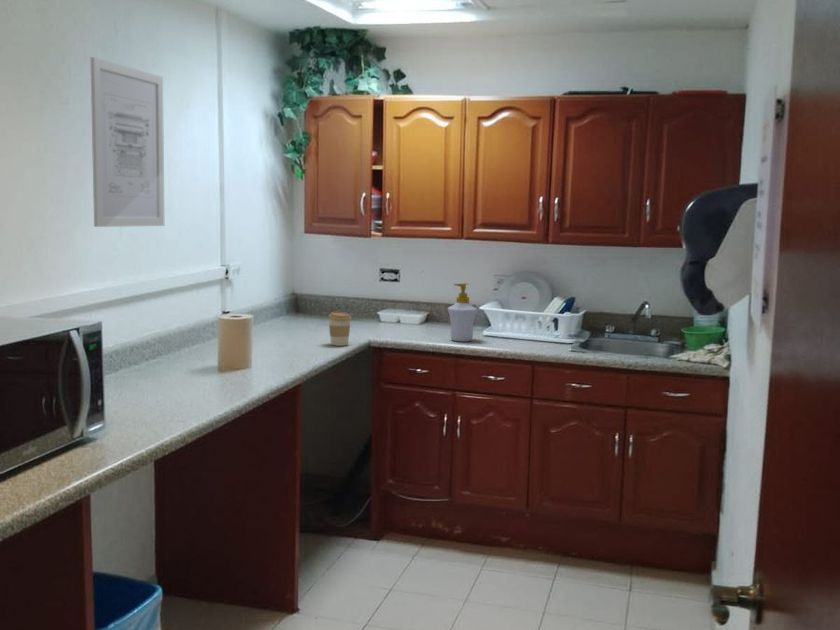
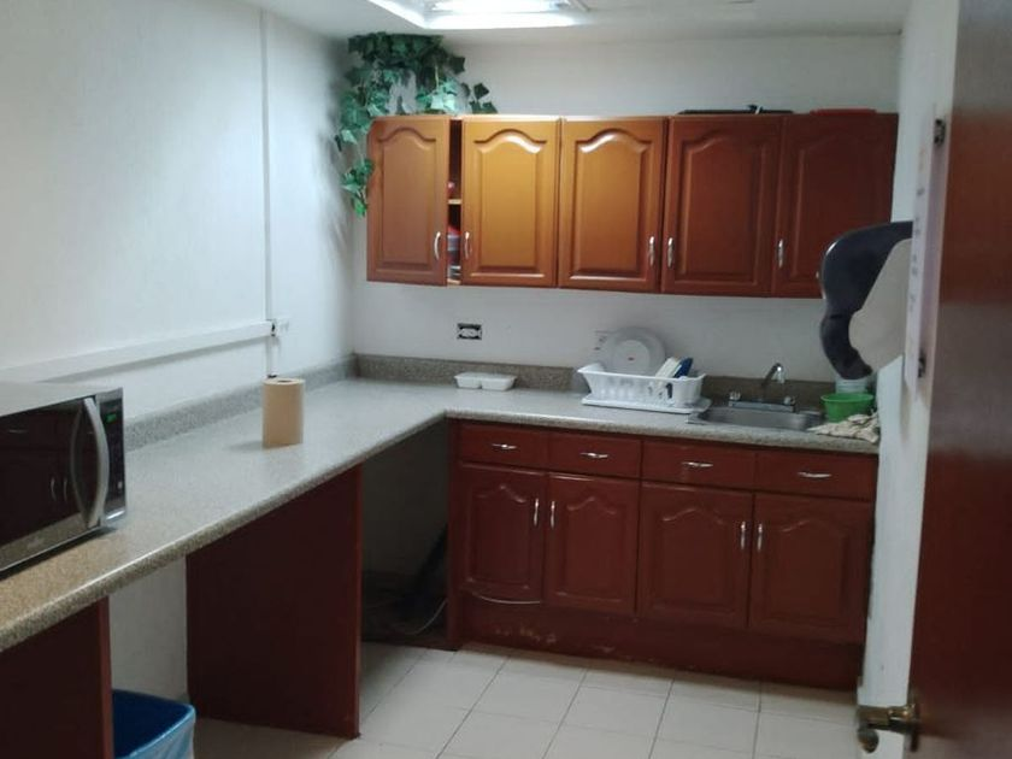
- wall art (130, 147)
- soap bottle (462, 311)
- coffee cup (339, 328)
